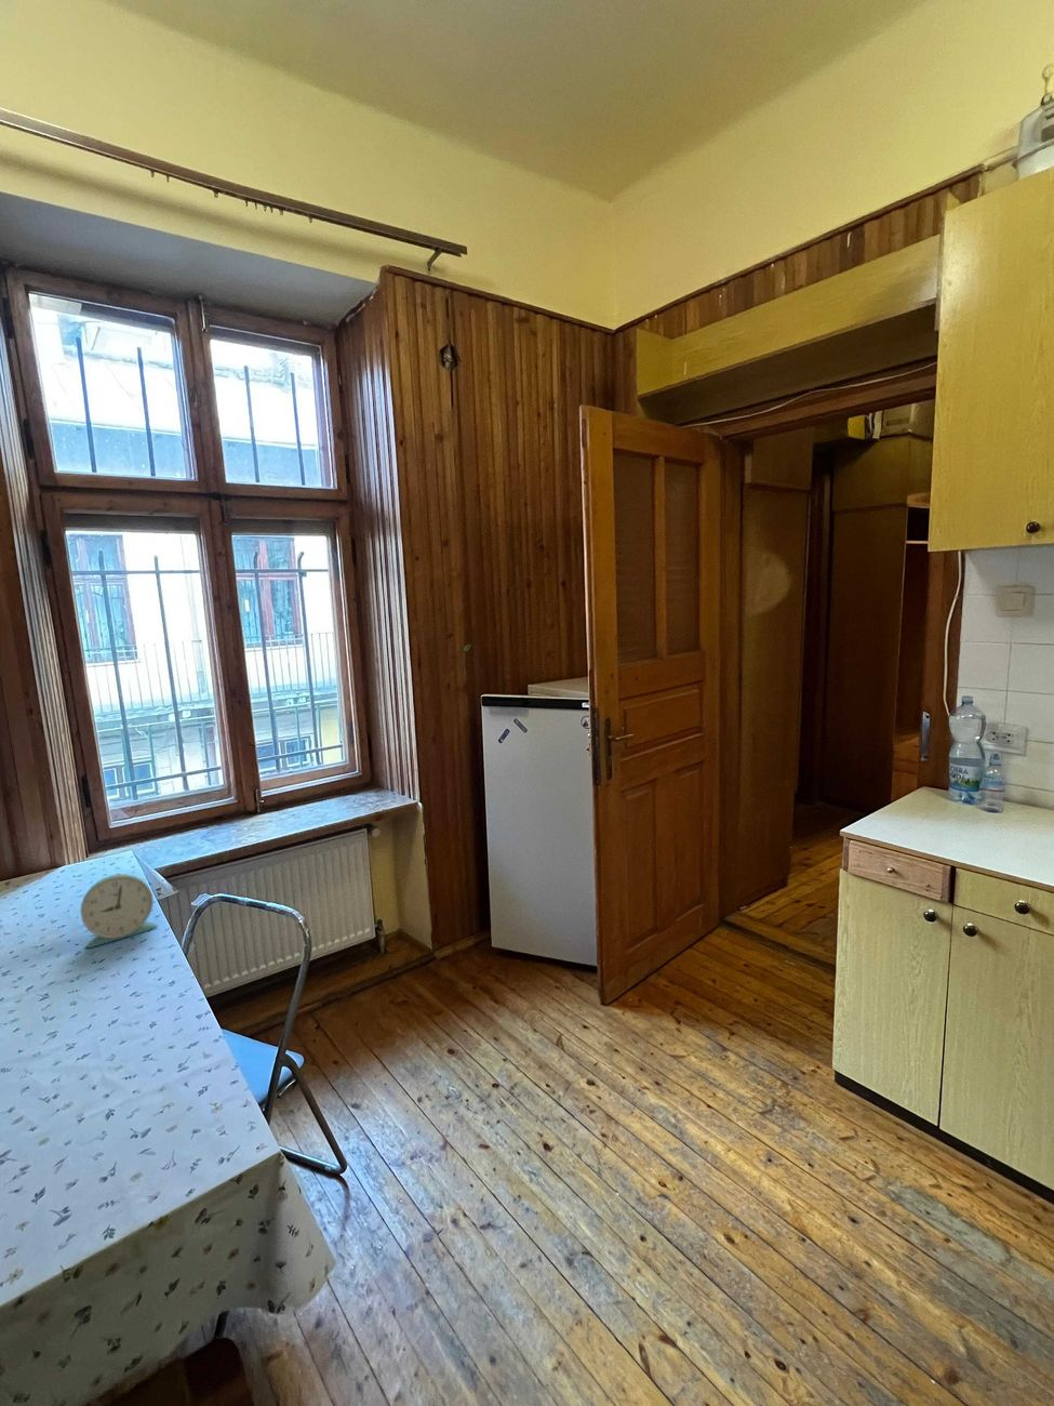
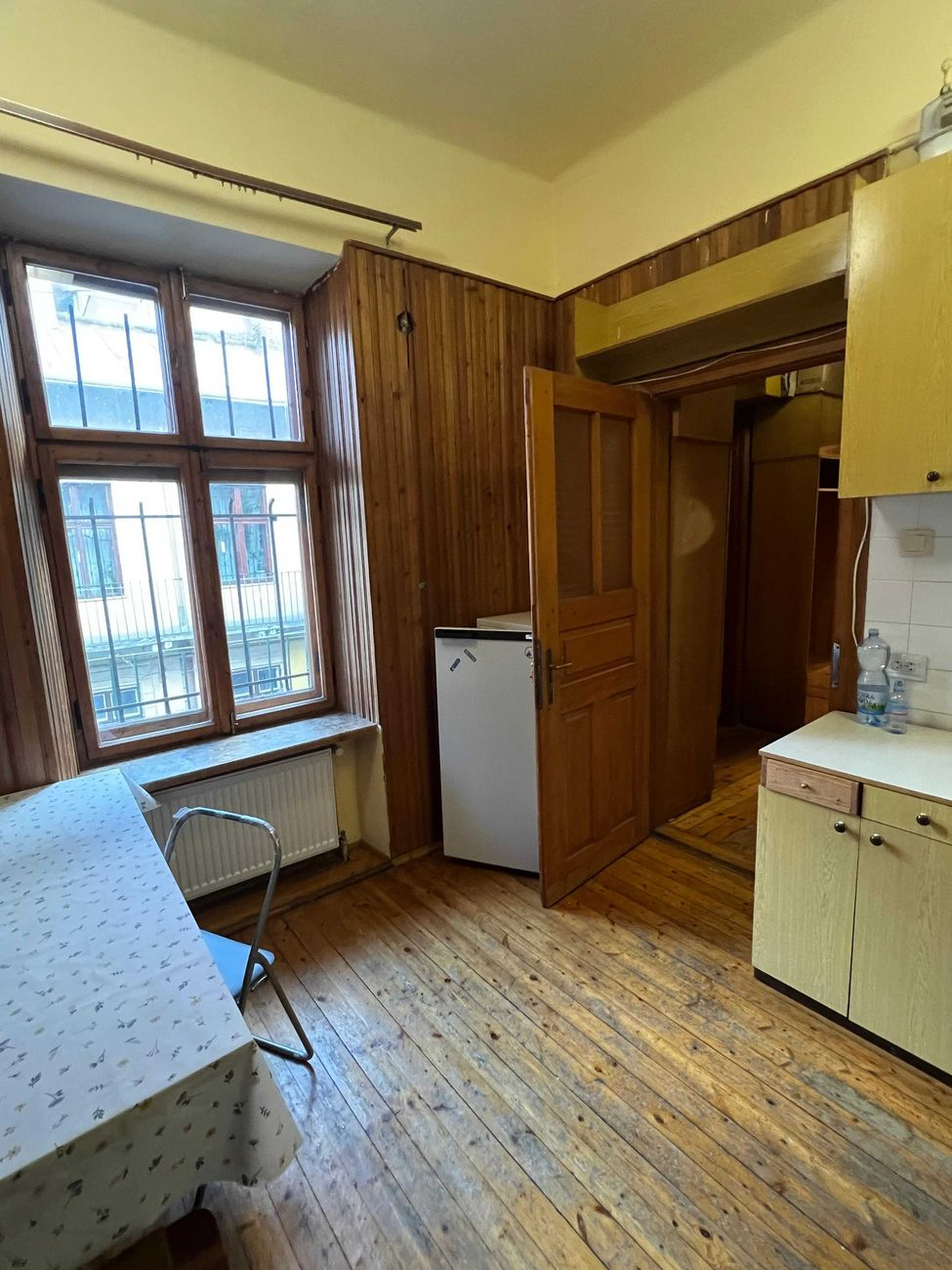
- alarm clock (115, 903)
